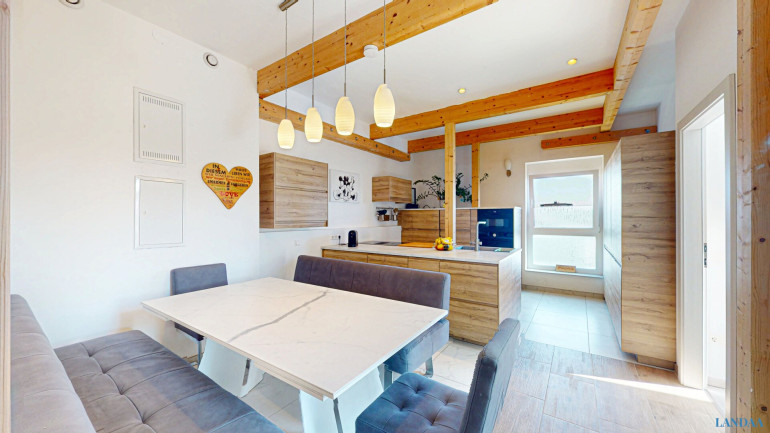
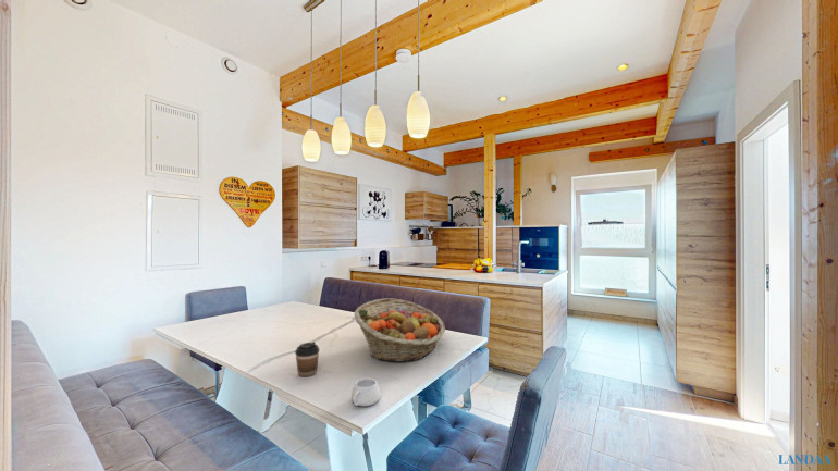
+ fruit basket (400, 326)
+ mug (363, 393)
+ coffee cup (307, 358)
